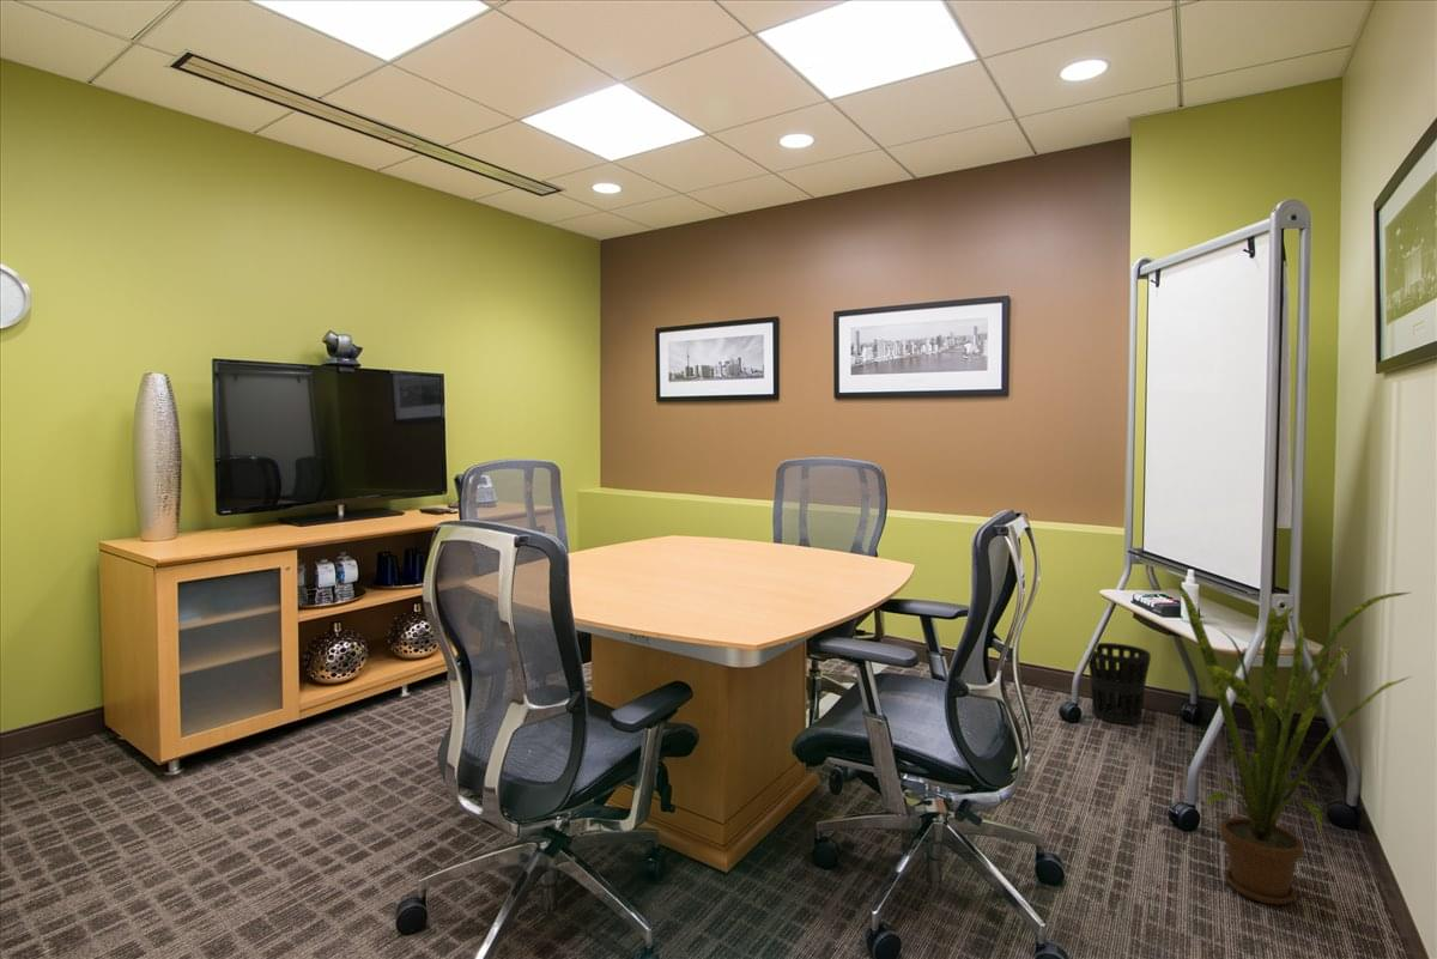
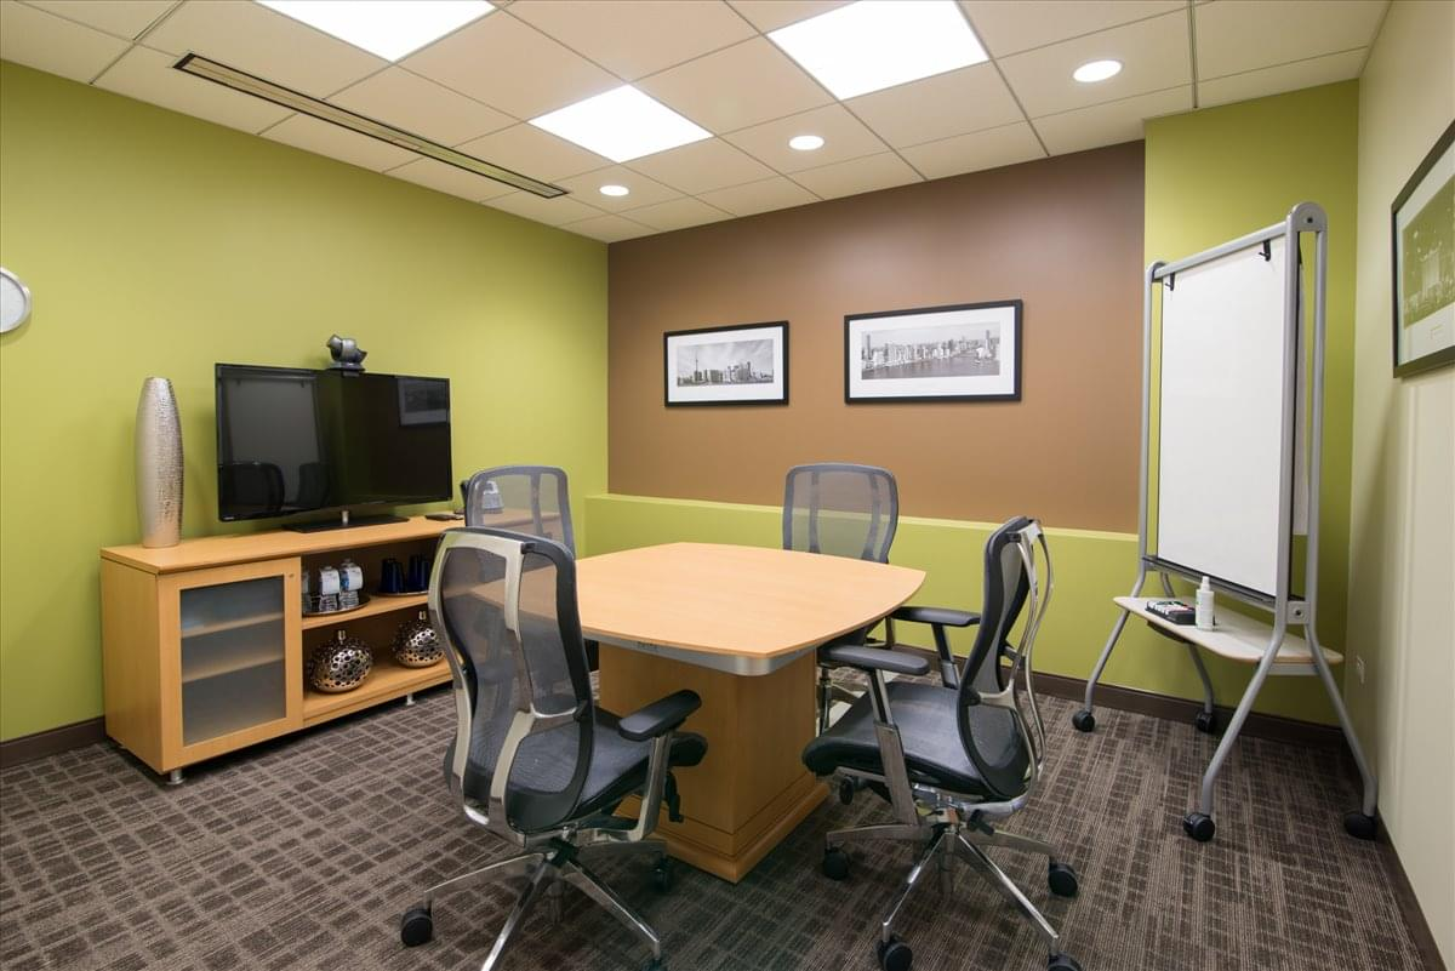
- wastebasket (1117, 682)
- house plant (1281, 736)
